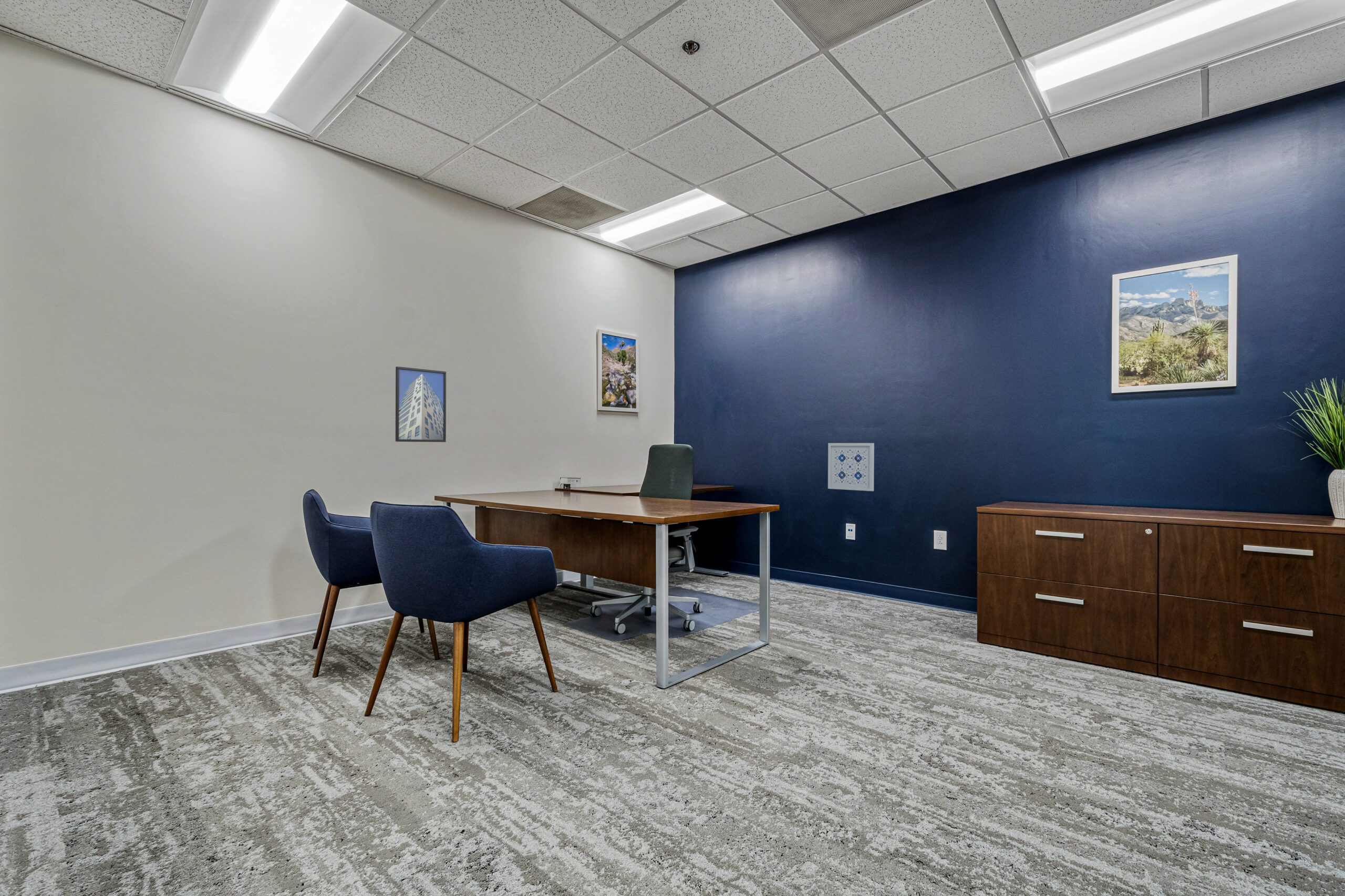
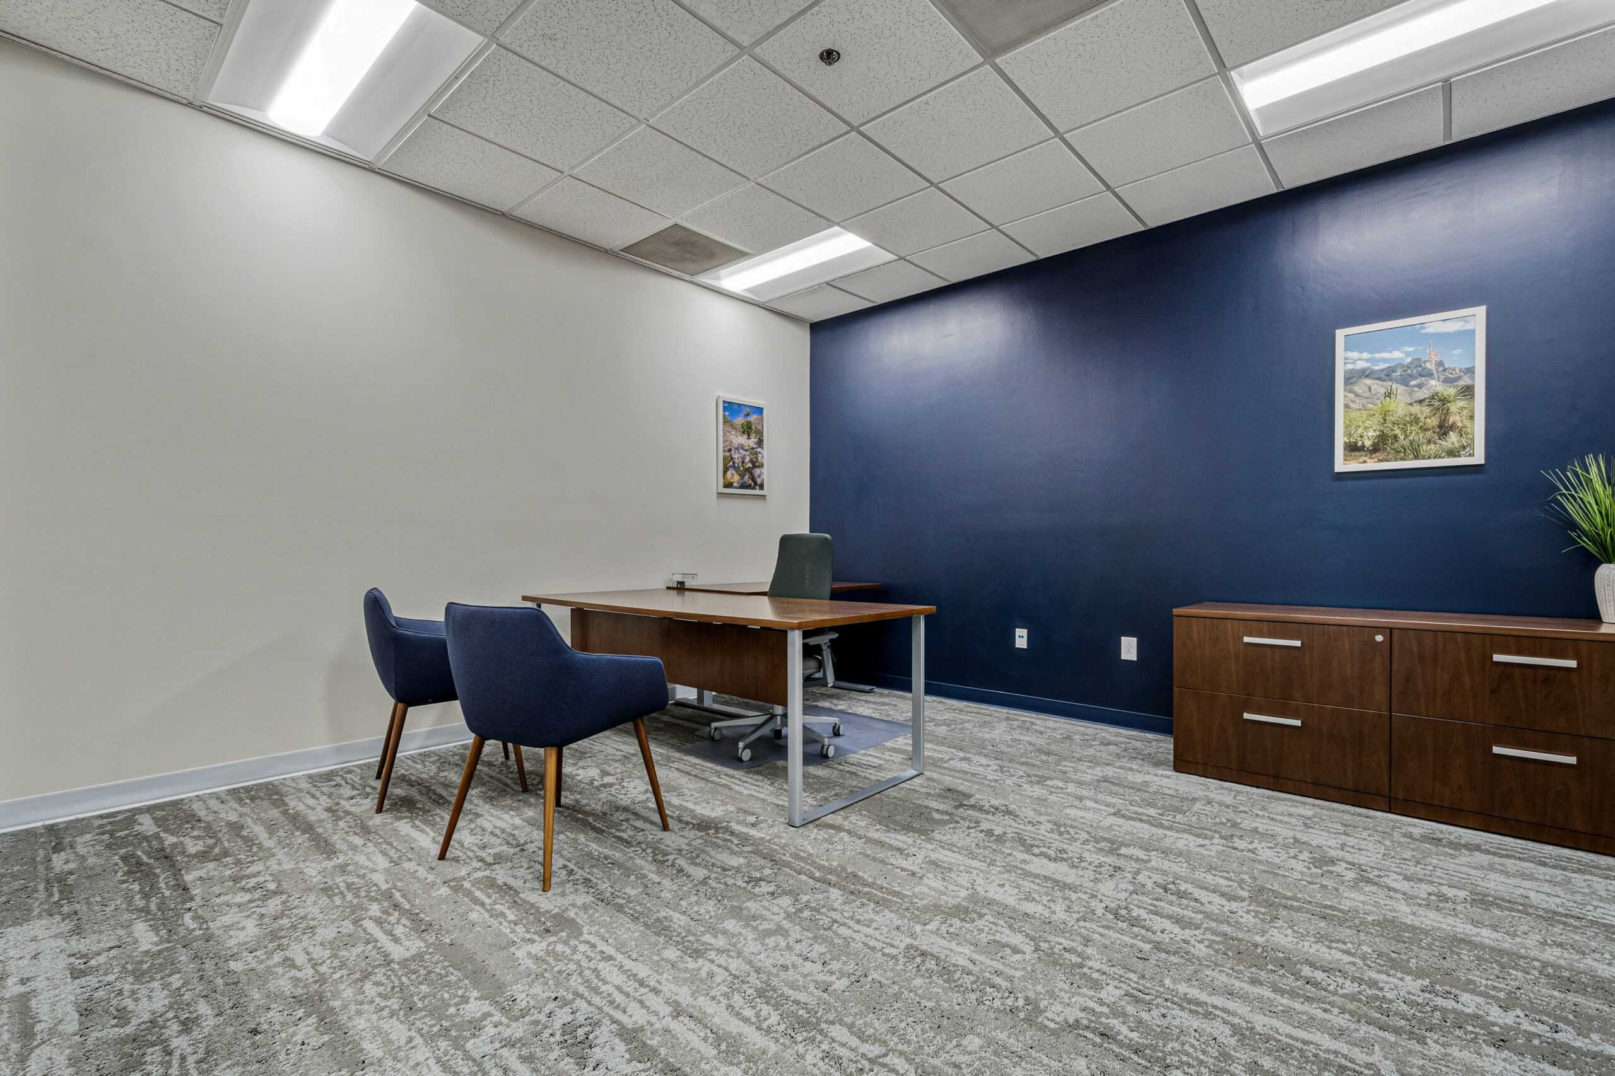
- wall art (850, 466)
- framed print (421, 405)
